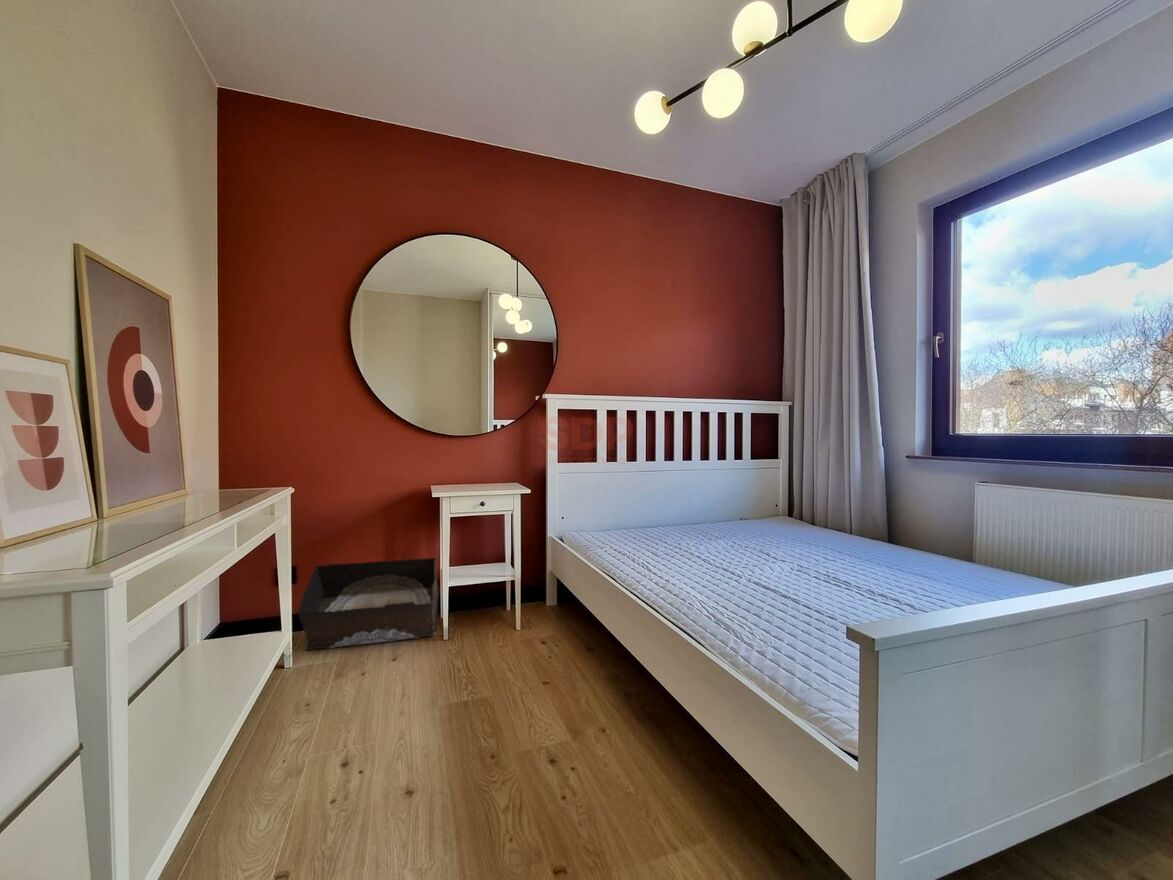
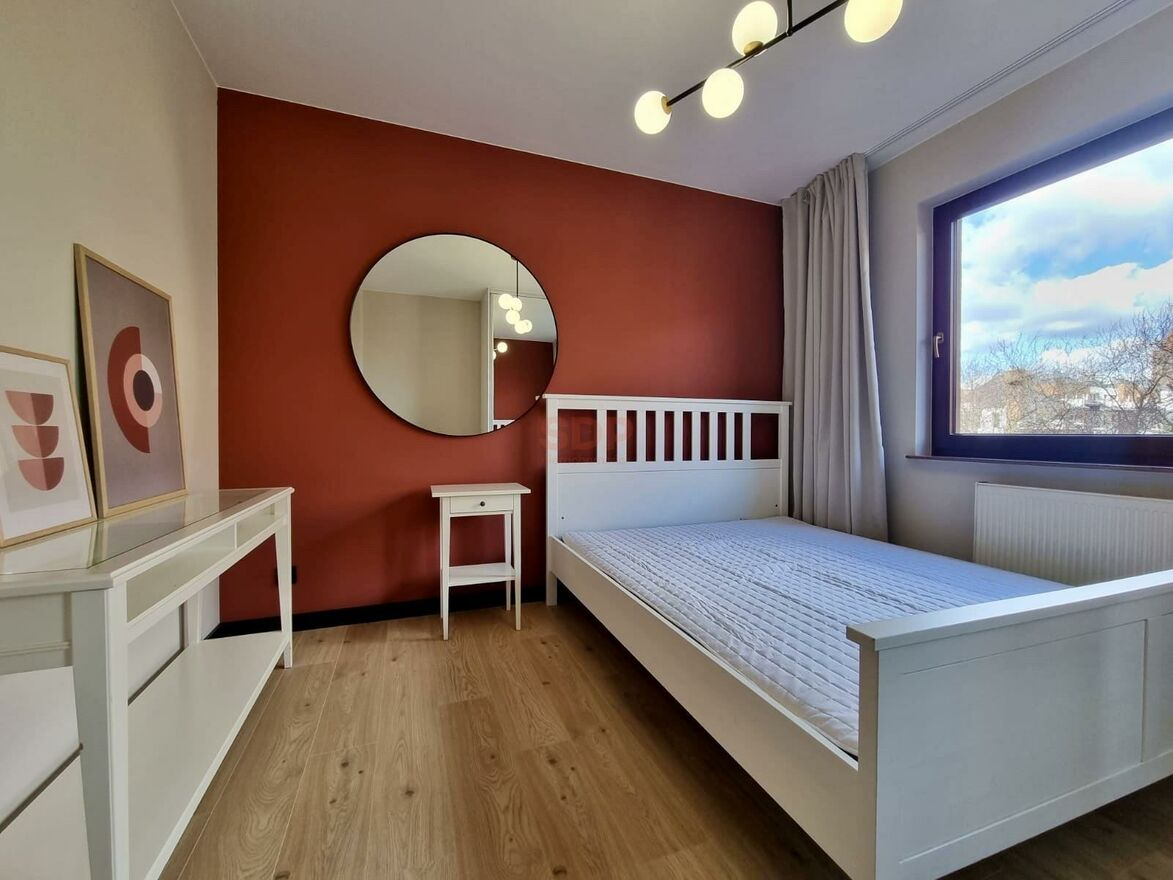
- storage bin (376, 600)
